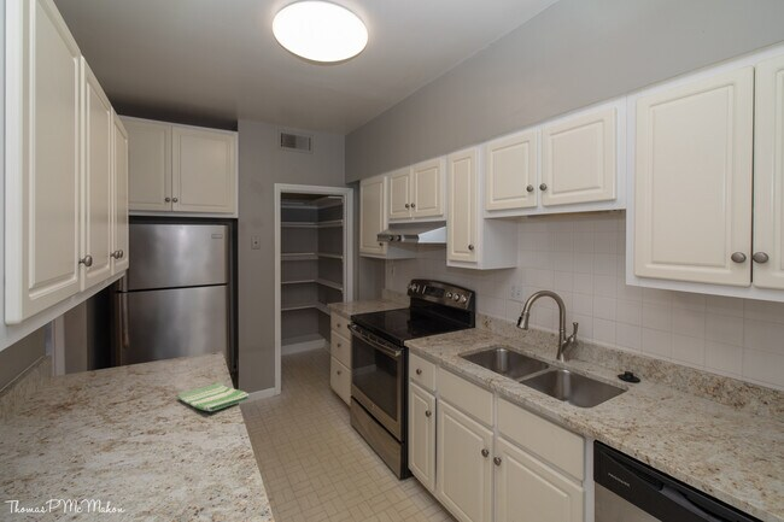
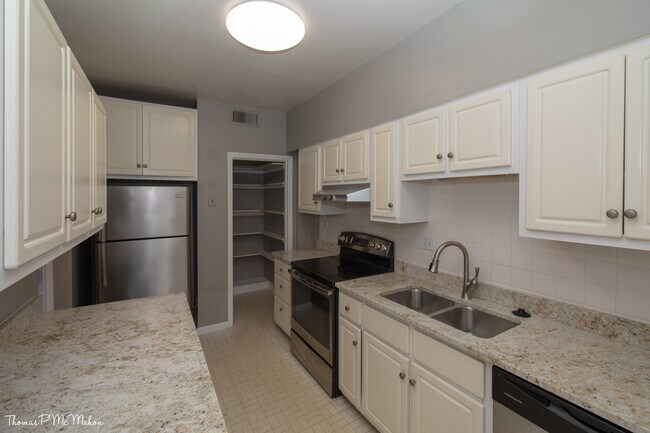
- dish towel (213, 395)
